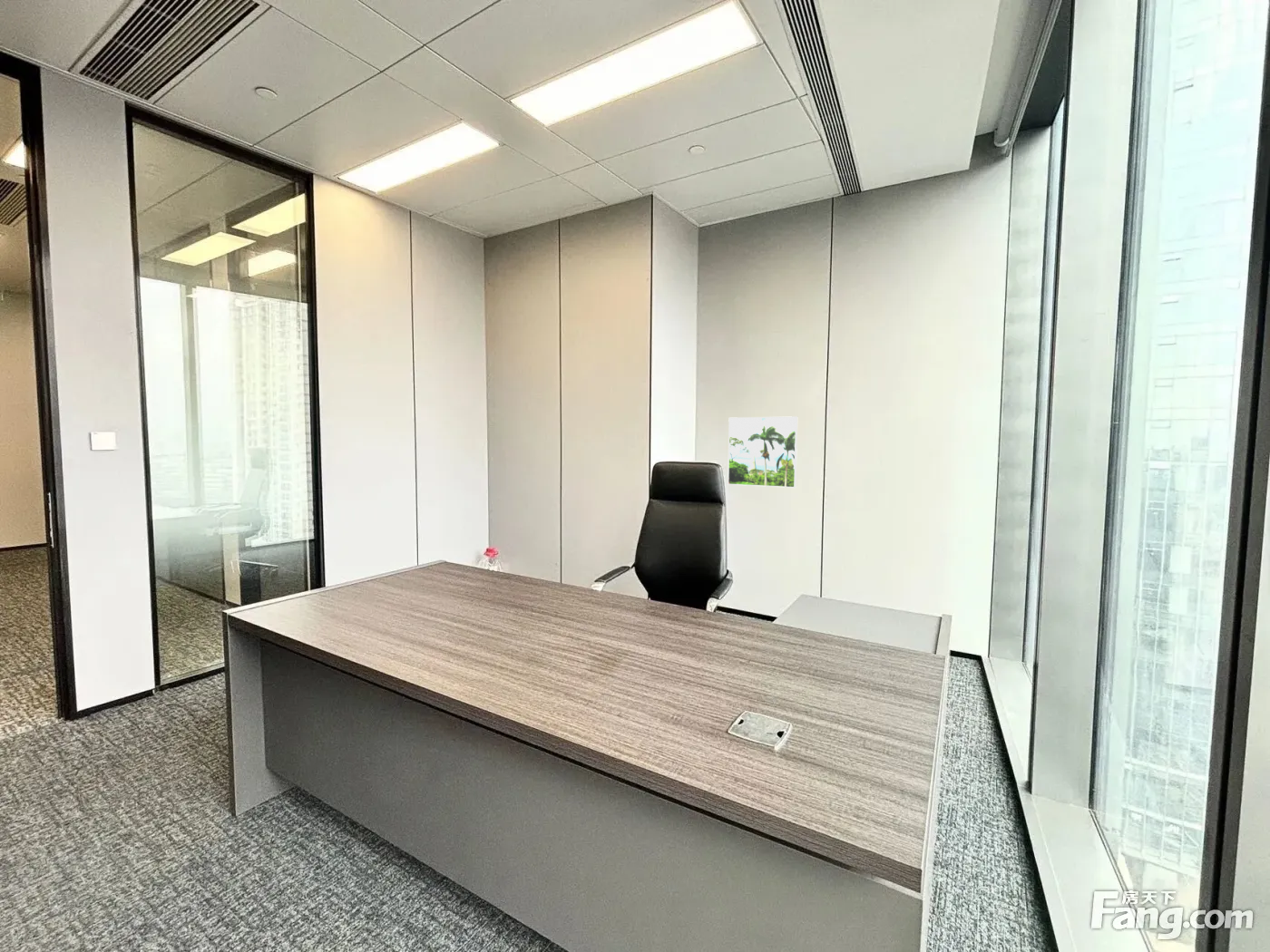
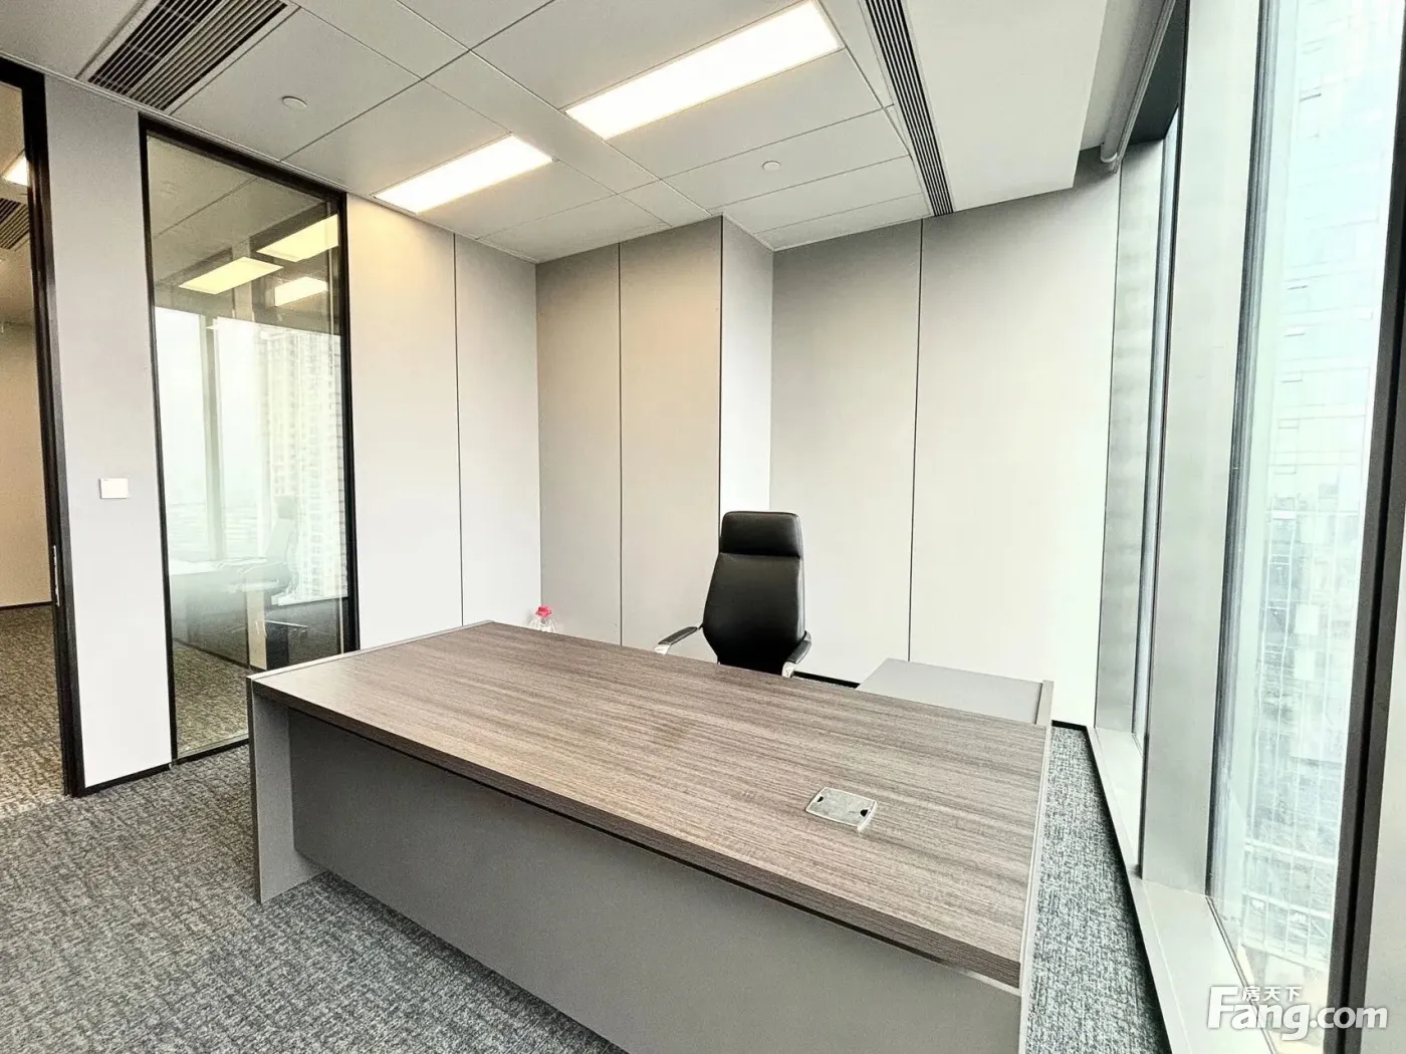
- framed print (761, 452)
